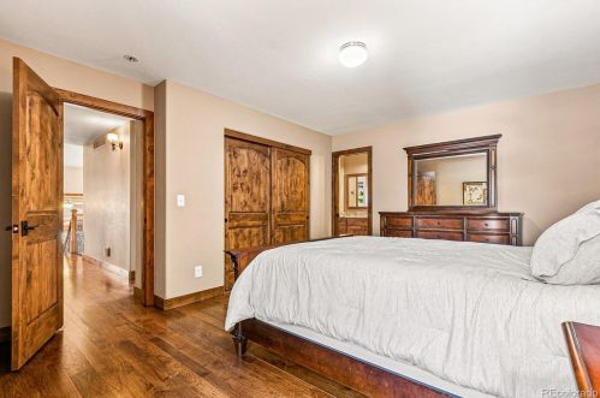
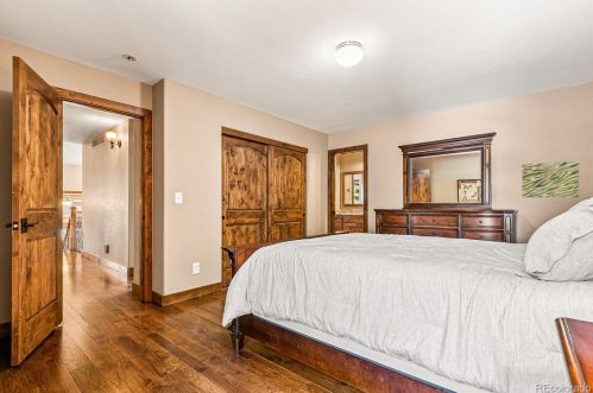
+ wall art (549, 179)
